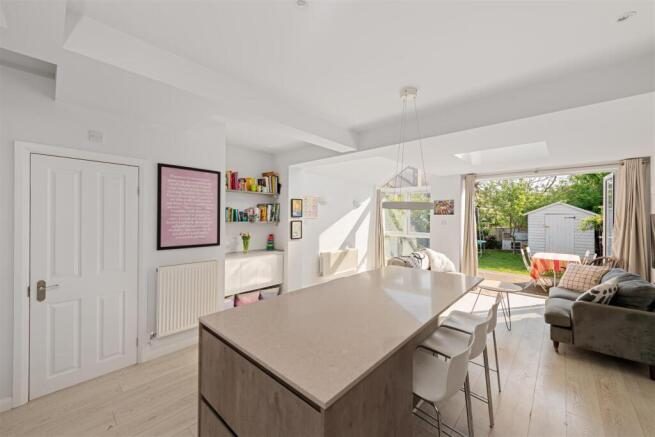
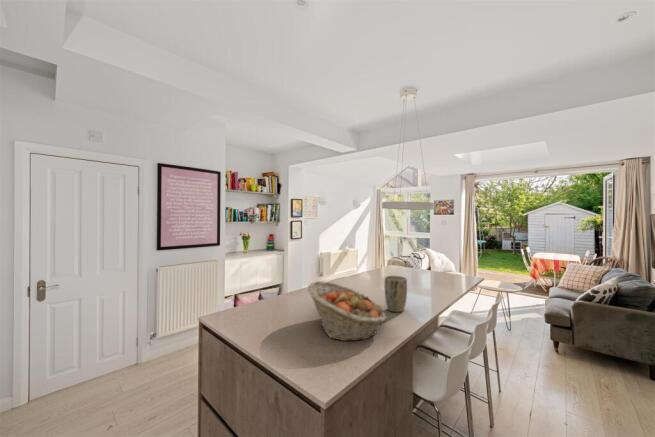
+ fruit basket (345, 306)
+ plant pot (395, 293)
